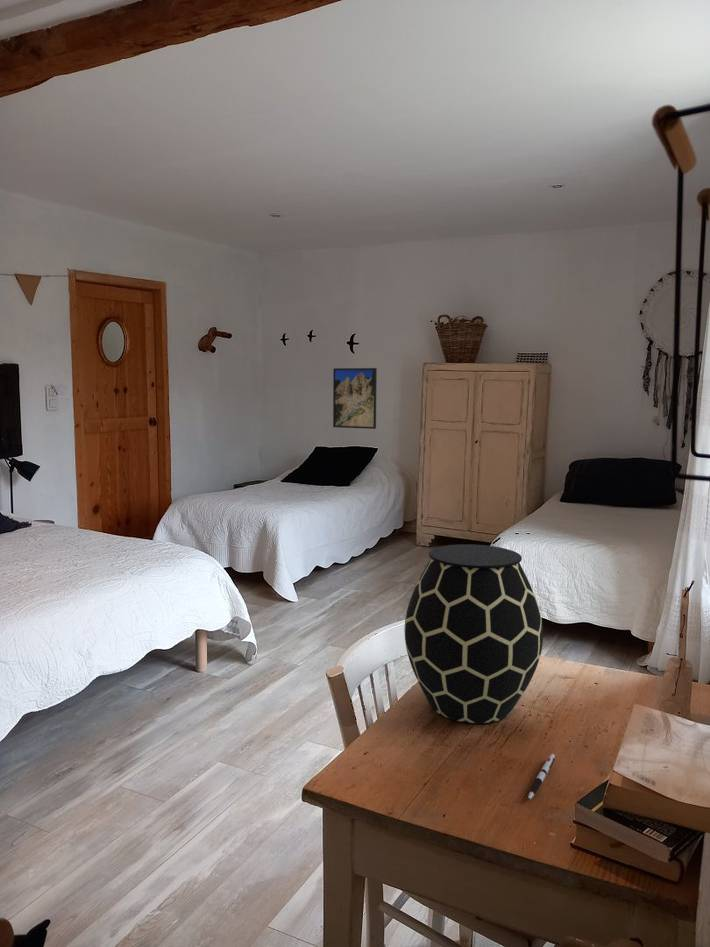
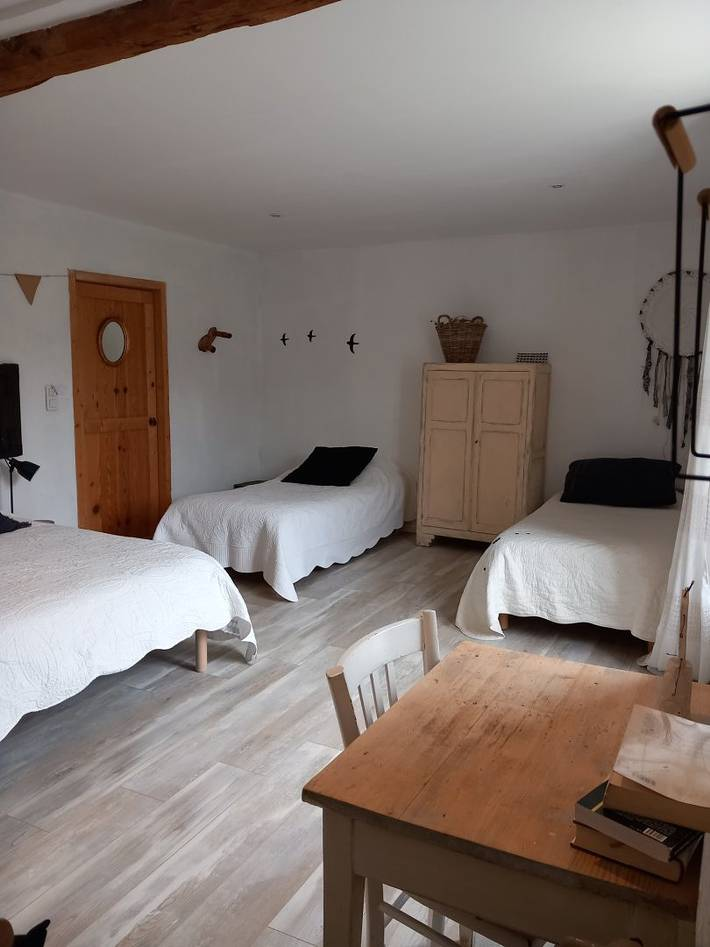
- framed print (354, 398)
- pen (541, 776)
- vase (472, 630)
